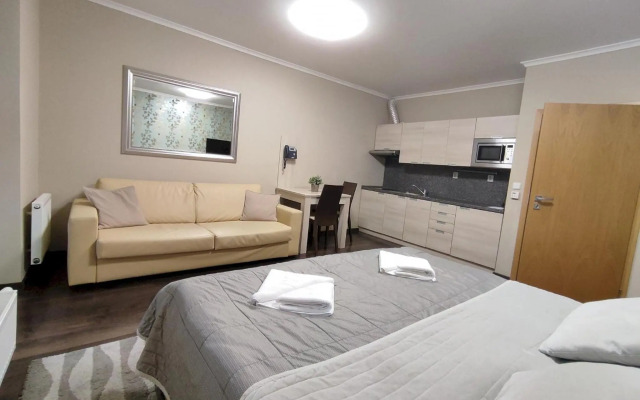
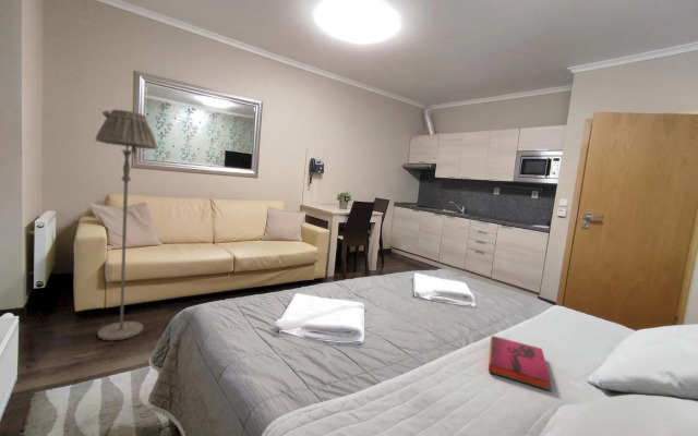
+ floor lamp (124, 225)
+ hardback book (516, 359)
